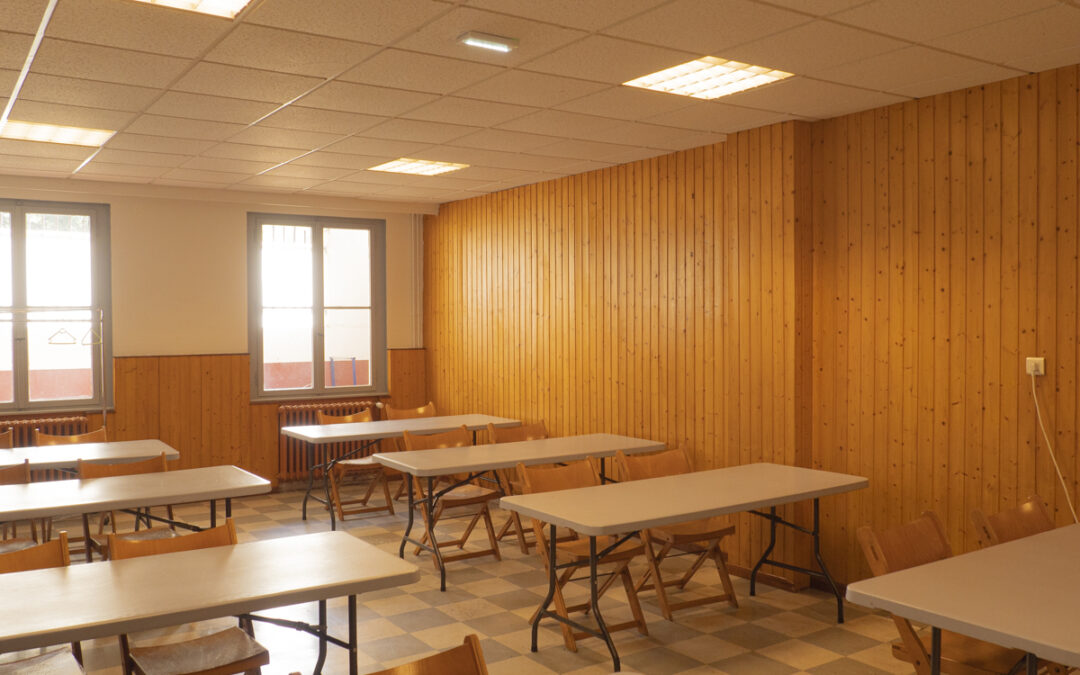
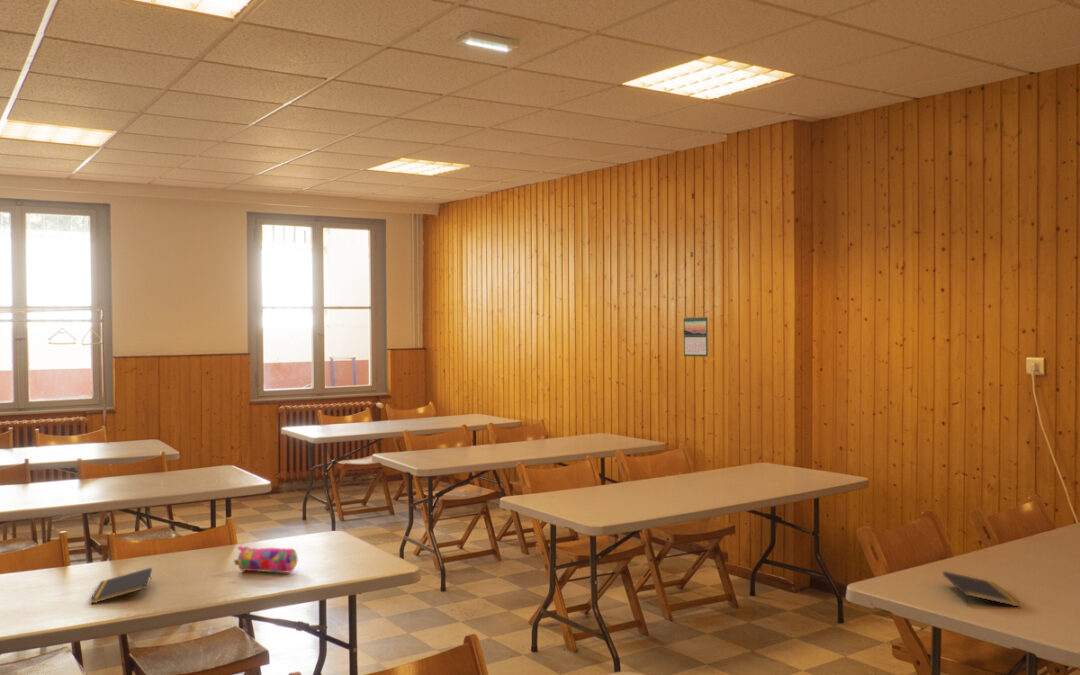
+ calendar (695, 336)
+ pencil case (266, 559)
+ notepad (122, 584)
+ notepad (979, 588)
